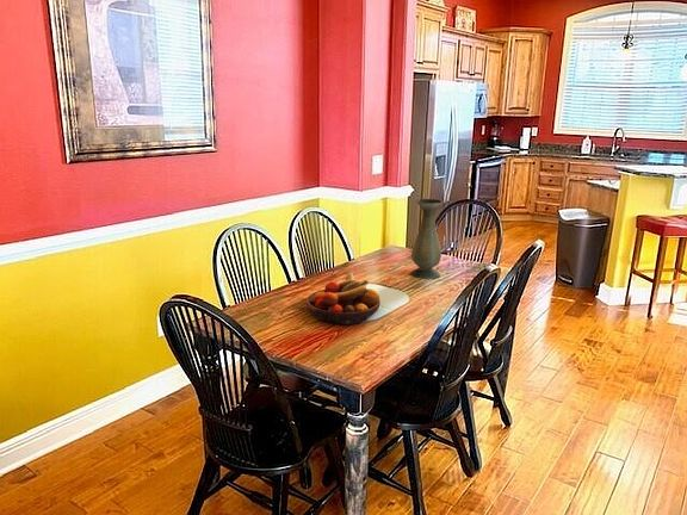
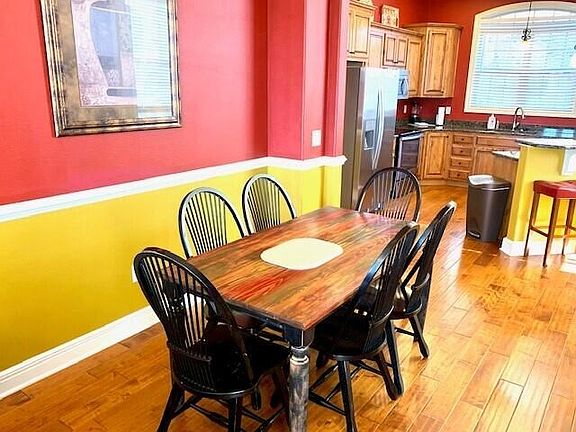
- fruit bowl (342, 296)
- vase (427, 237)
